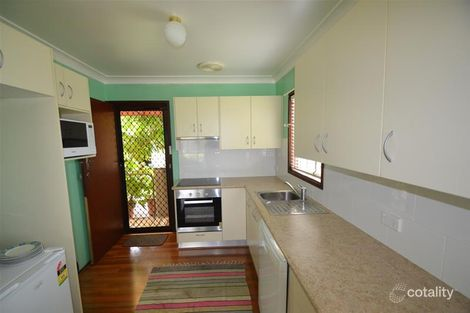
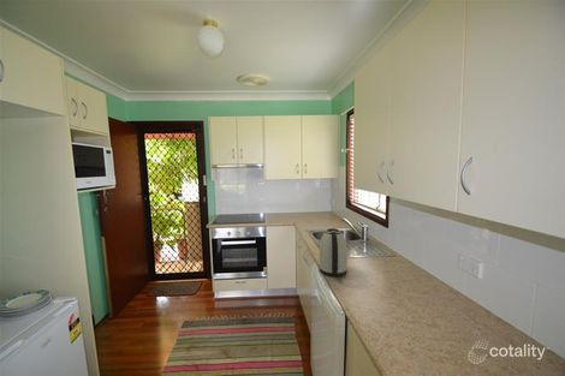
+ kettle (333, 251)
